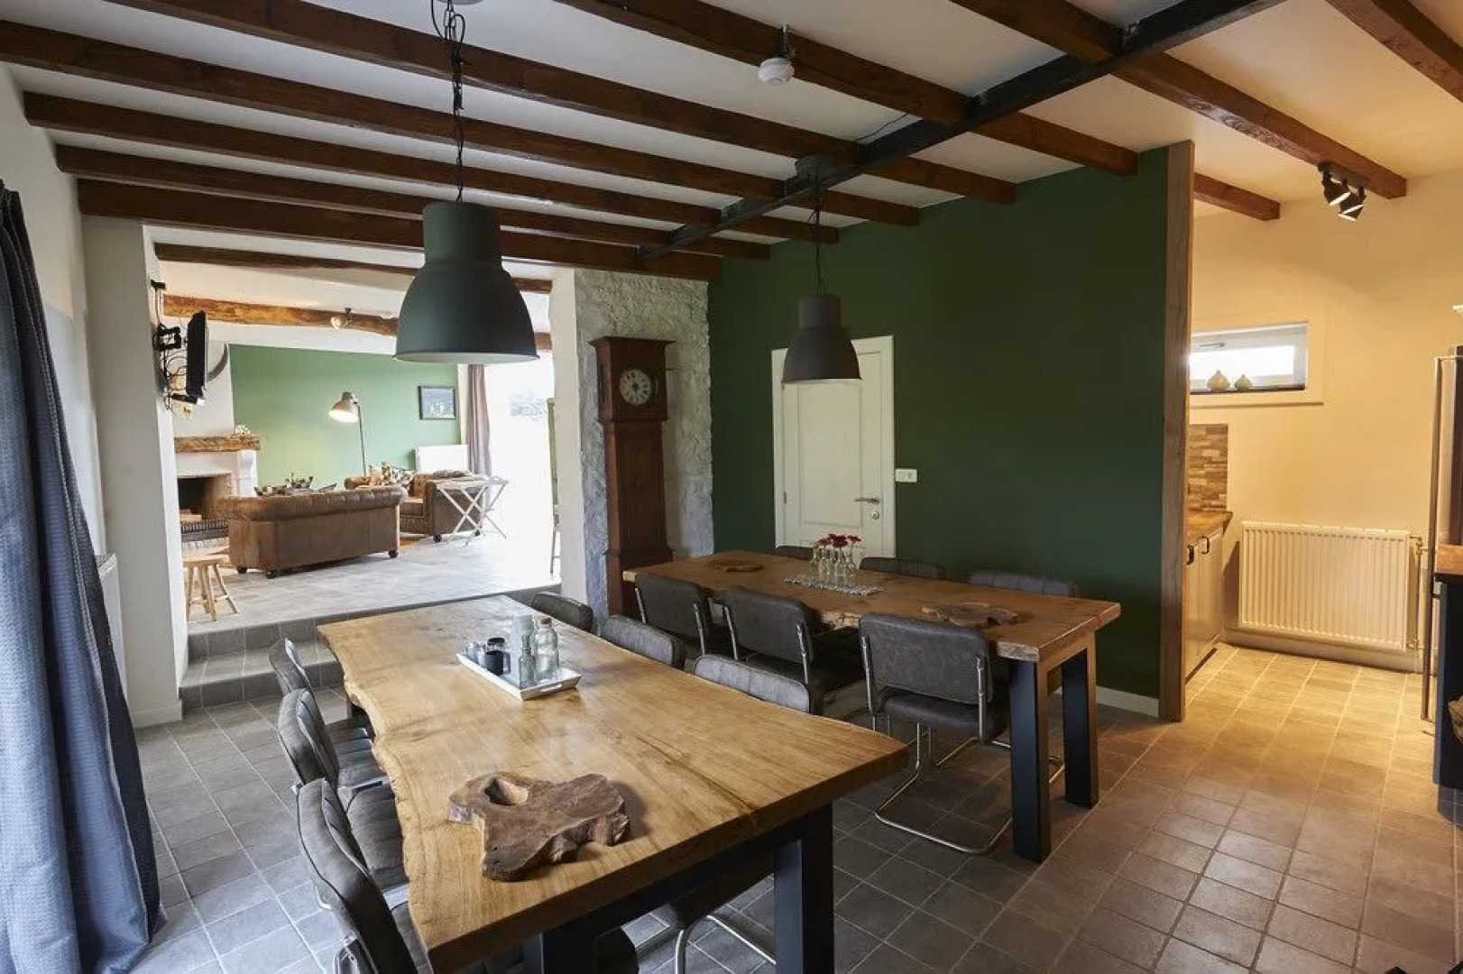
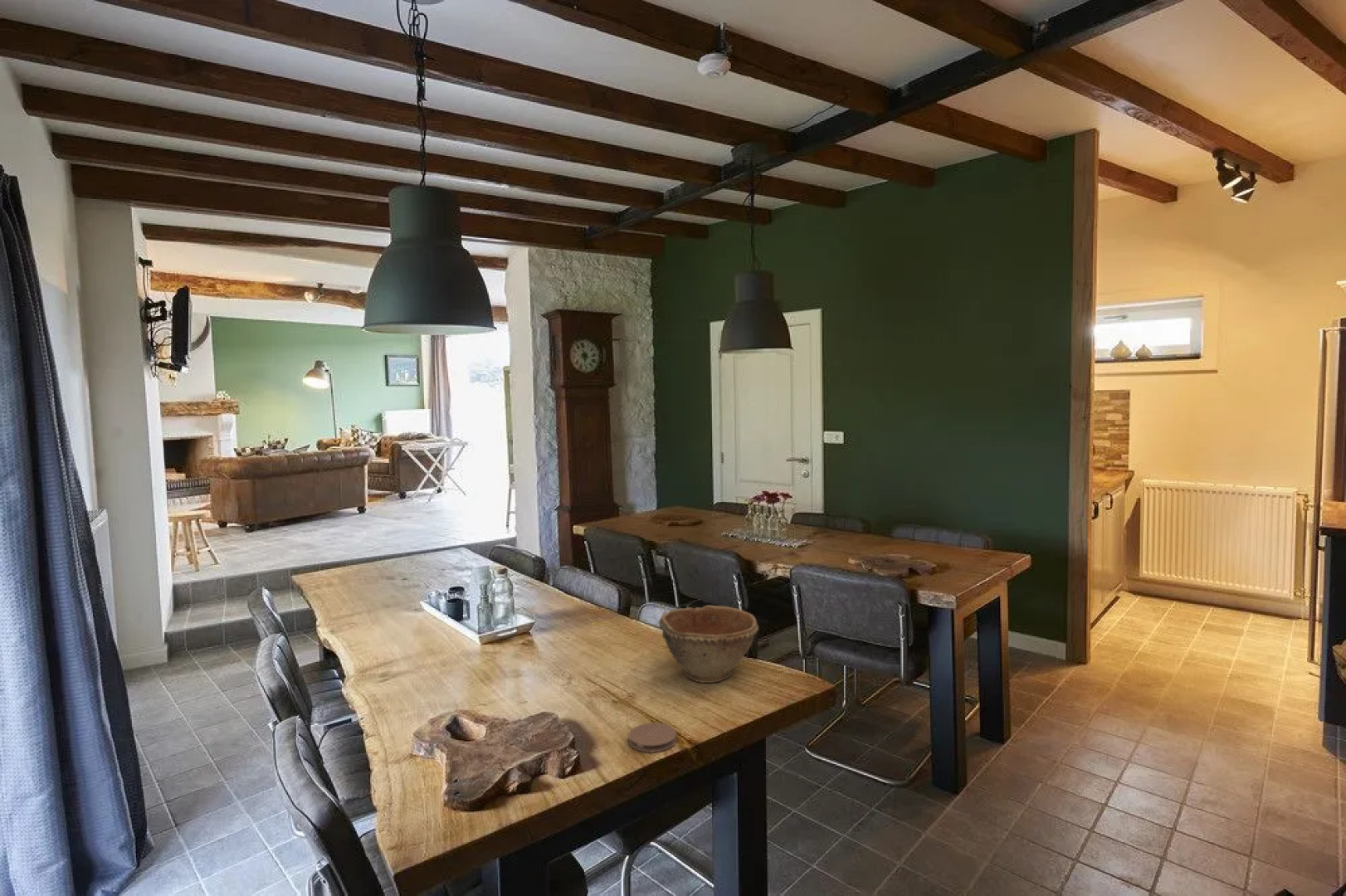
+ bowl (709, 645)
+ coaster (652, 737)
